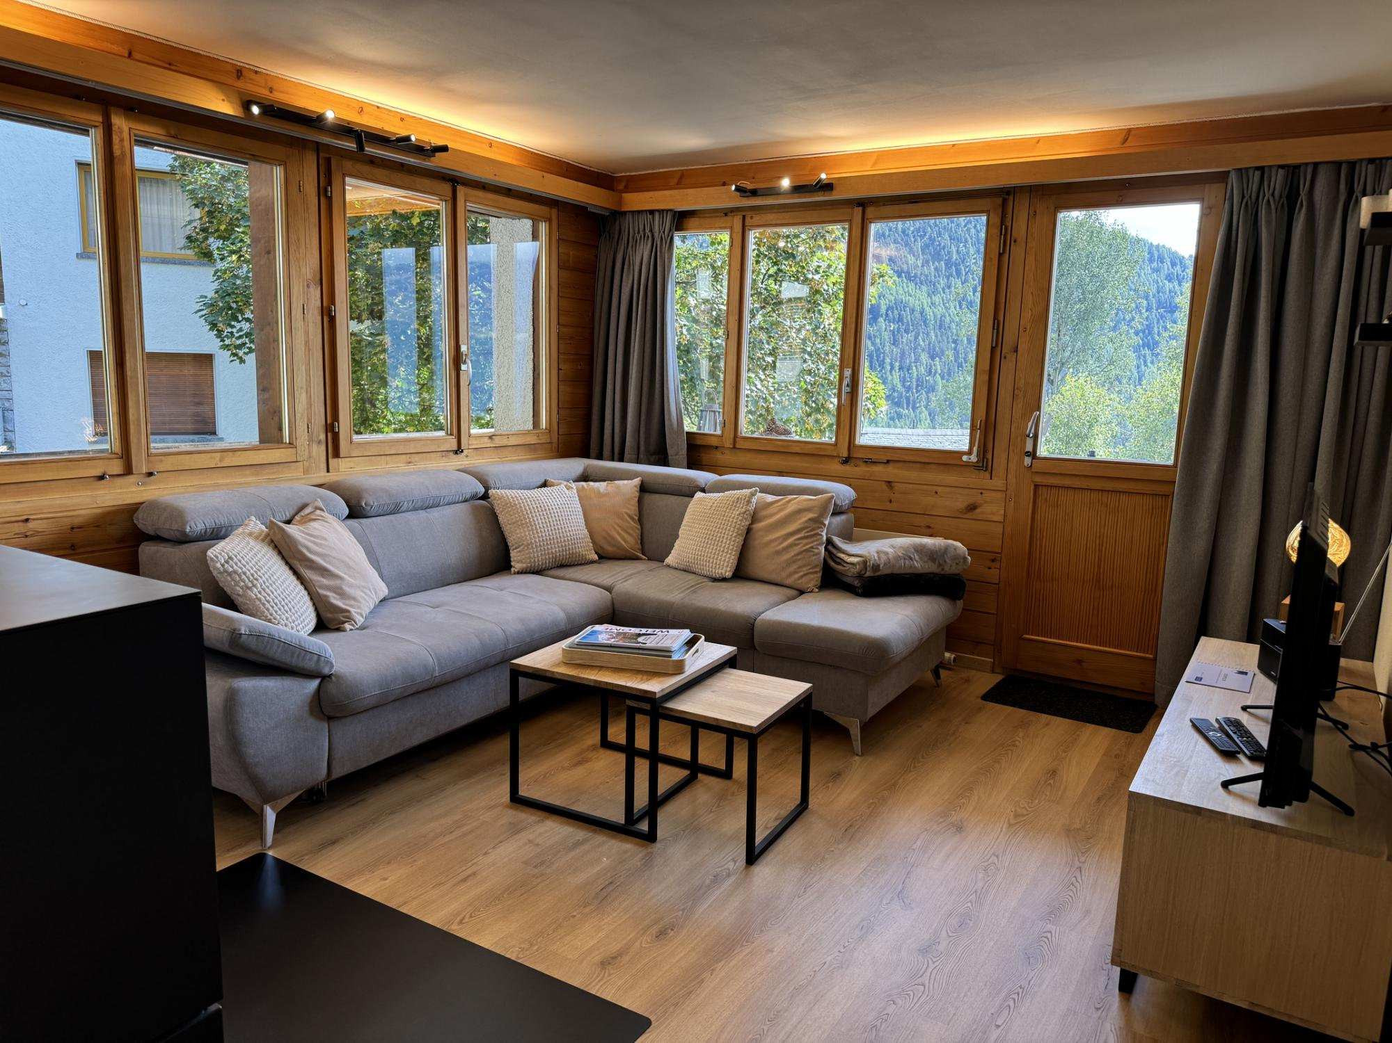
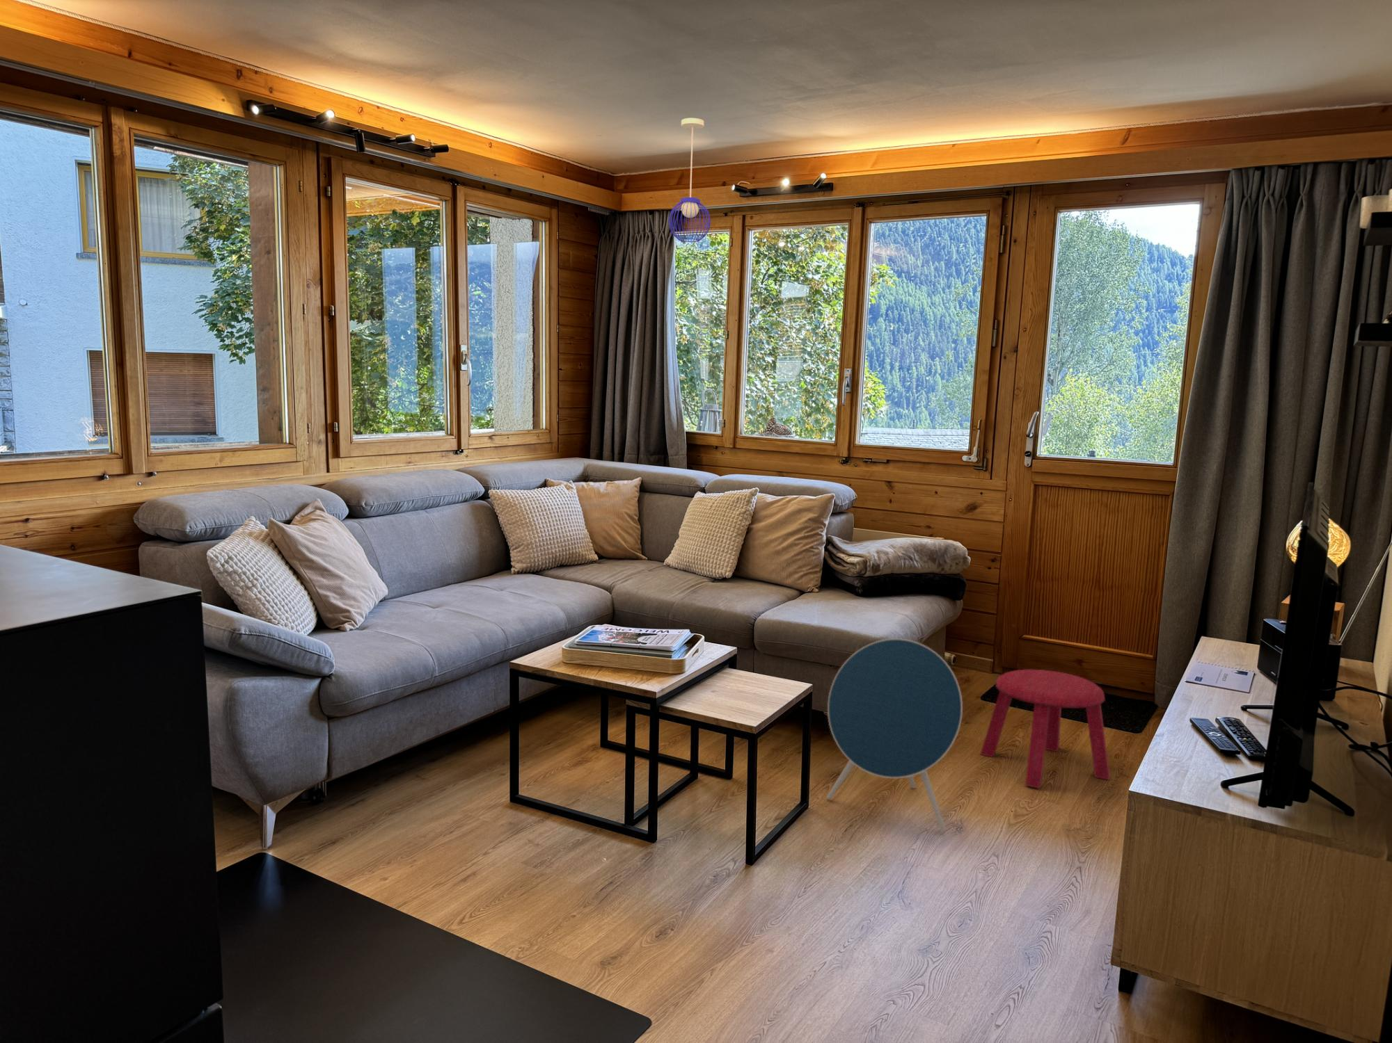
+ pendant light (691, 181)
+ stool (1046, 724)
+ speaker (900, 723)
